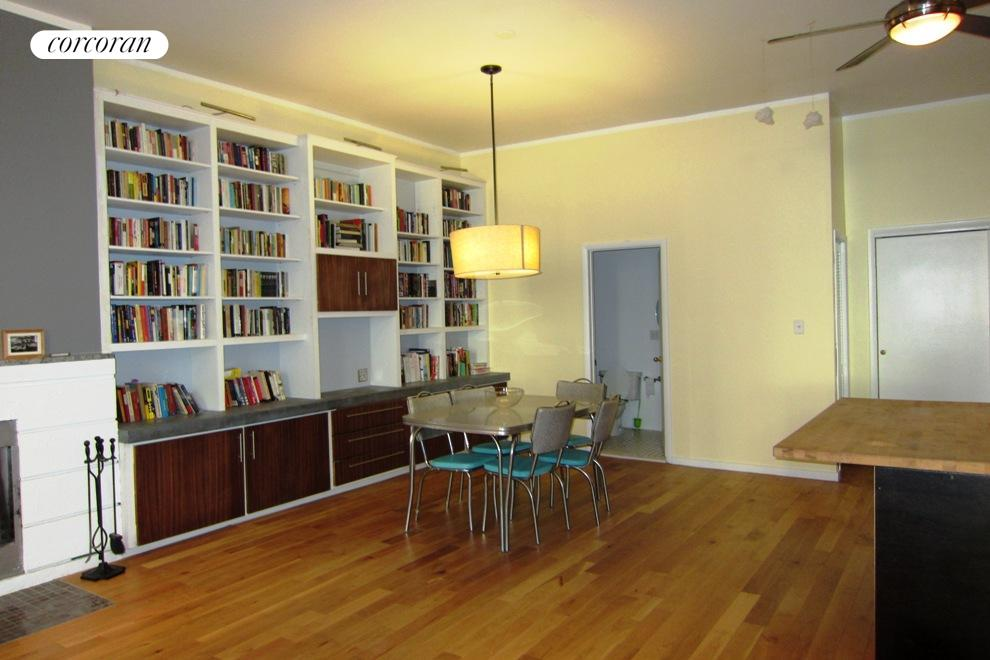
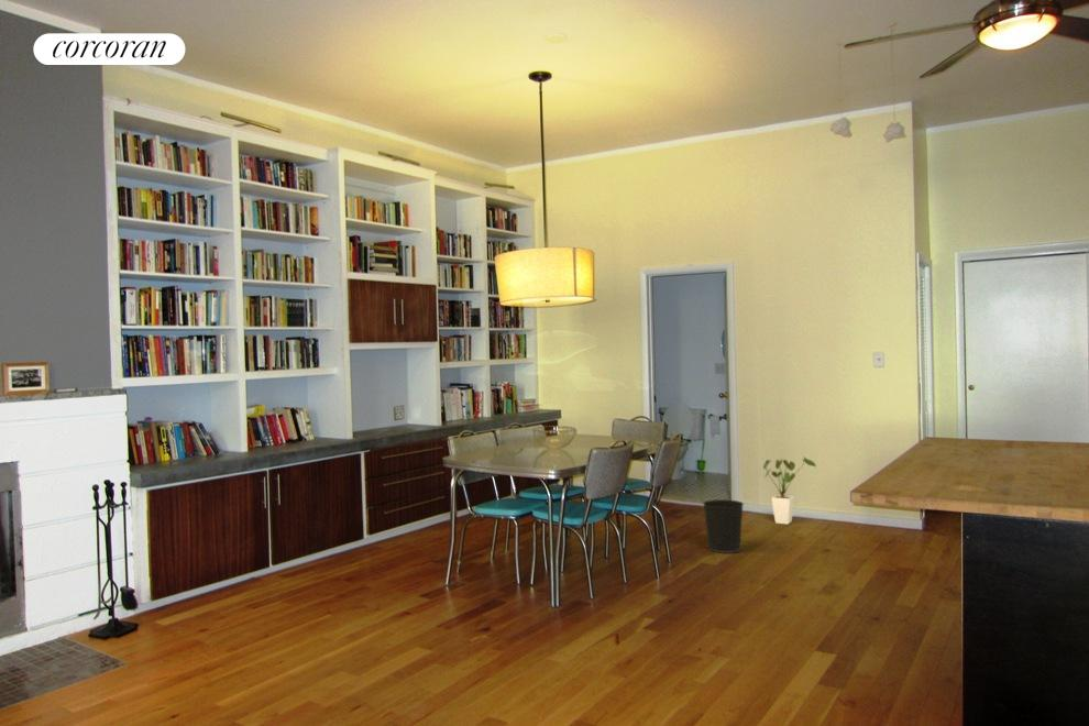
+ house plant (785, 490)
+ wastebasket (723, 526)
